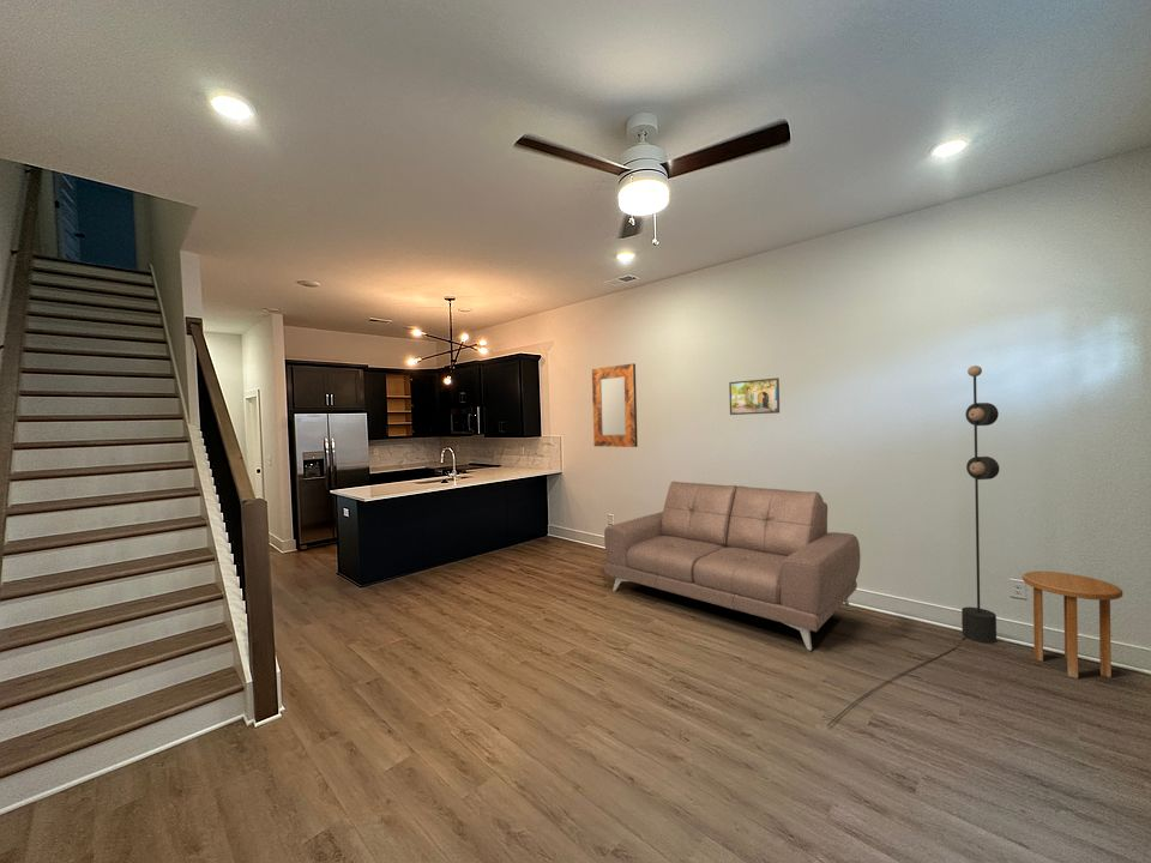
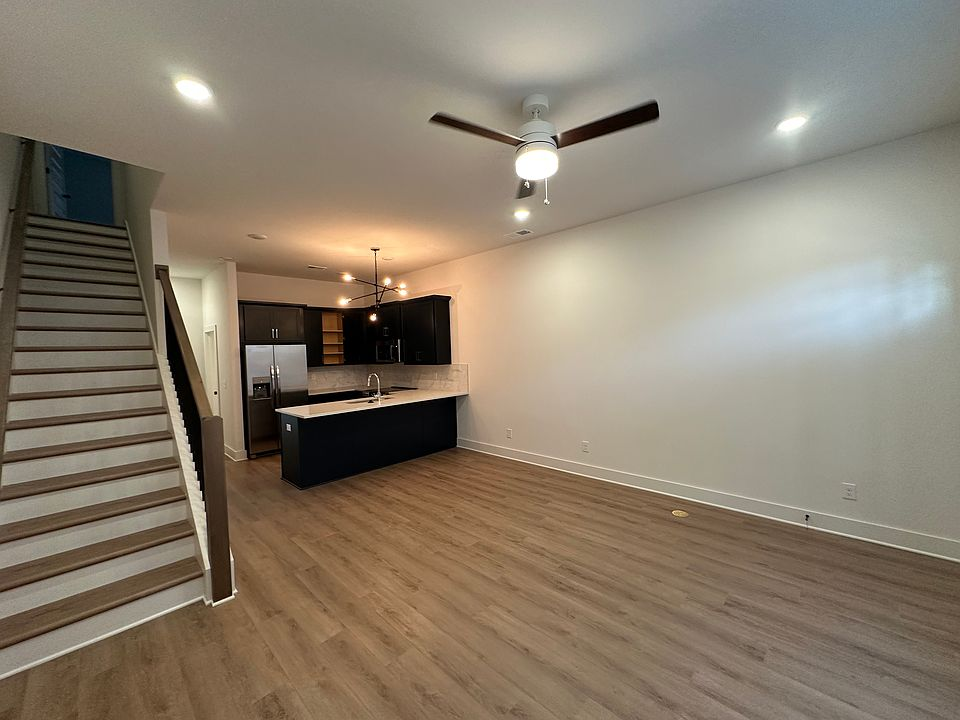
- sofa (722, 544)
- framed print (753, 397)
- floor lamp (976, 517)
- home mirror (613, 406)
- side table (1069, 623)
